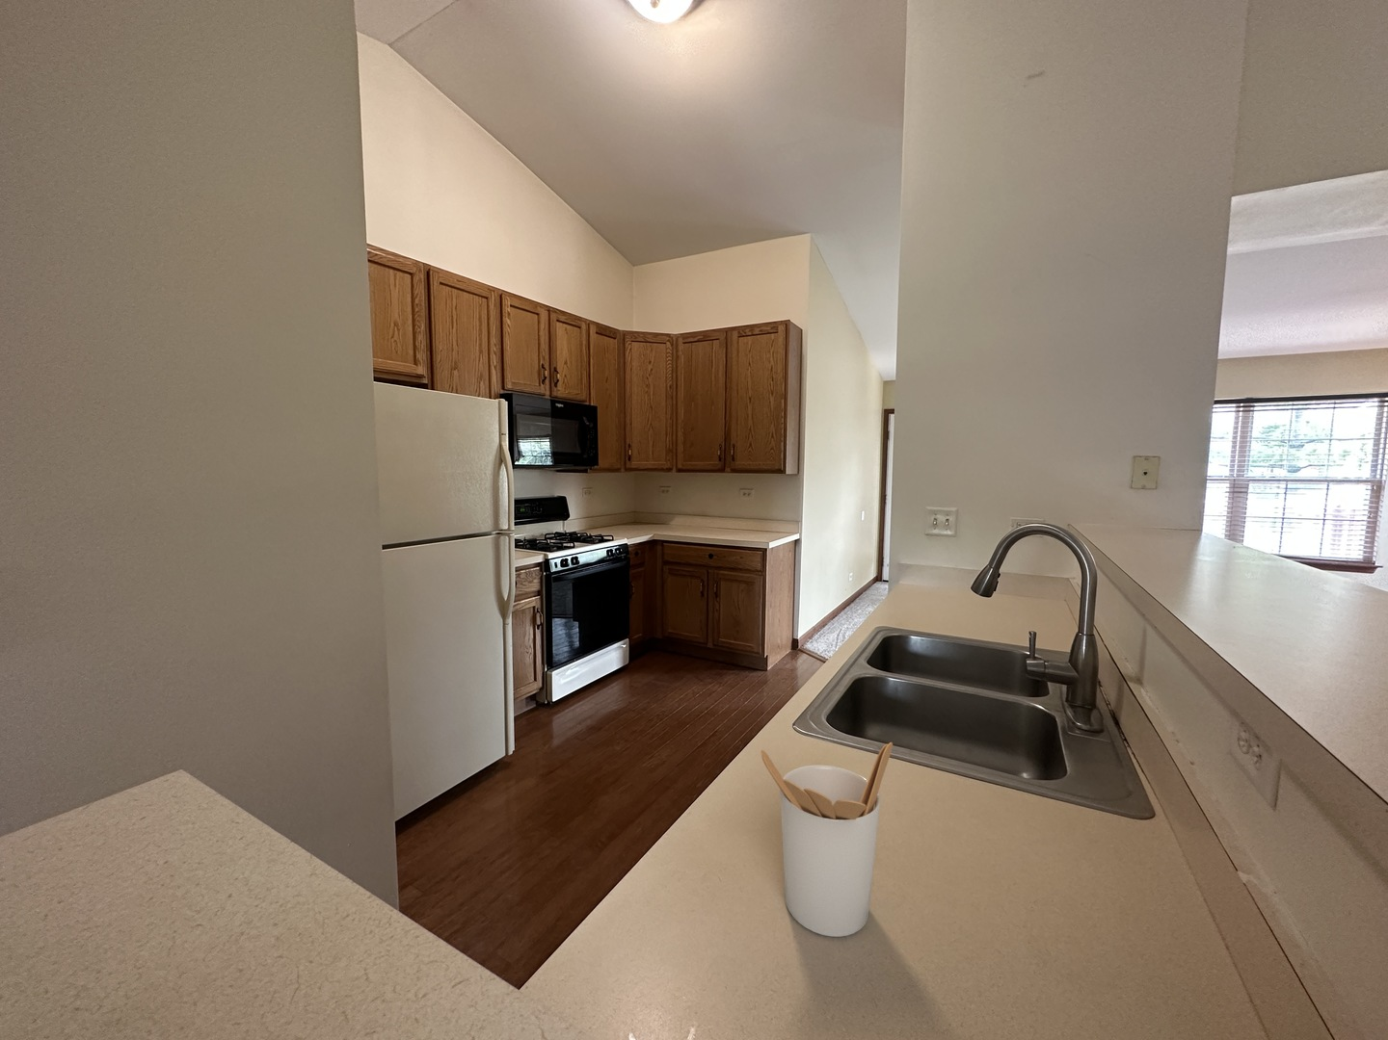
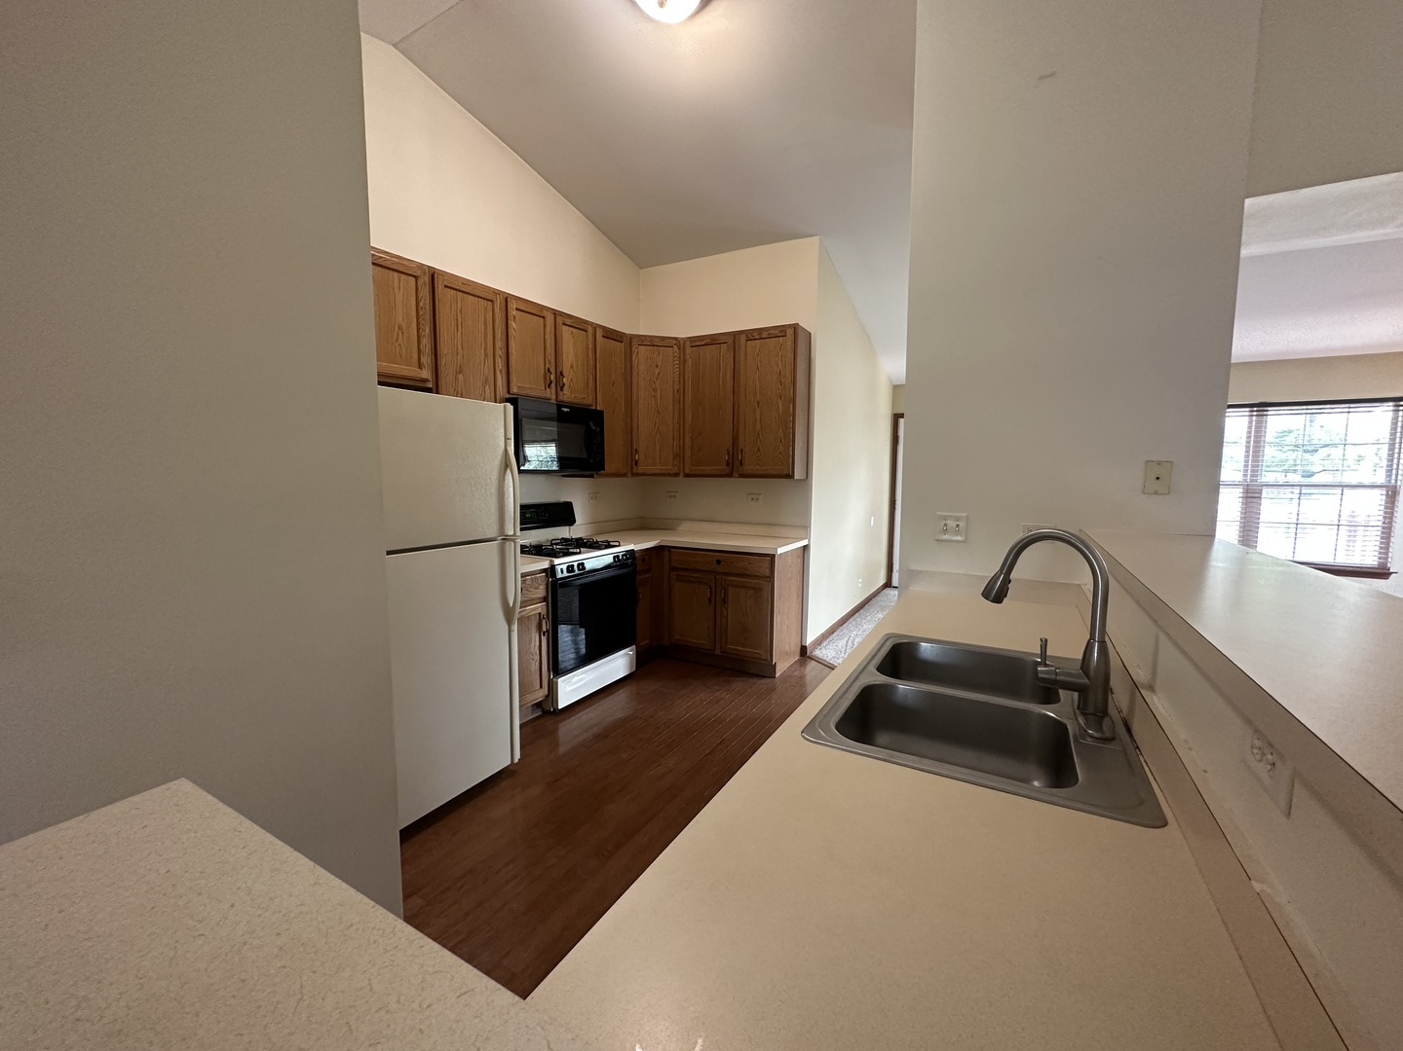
- utensil holder (826, 835)
